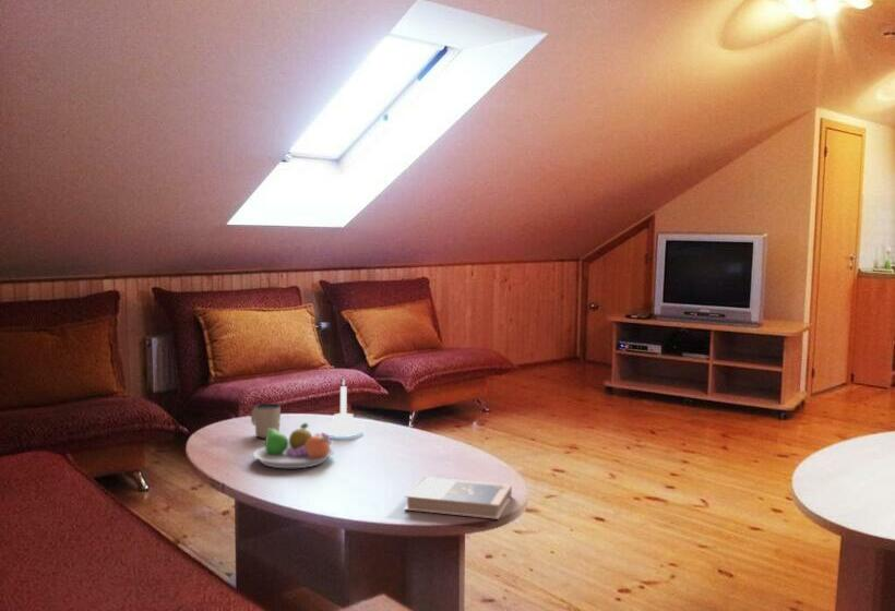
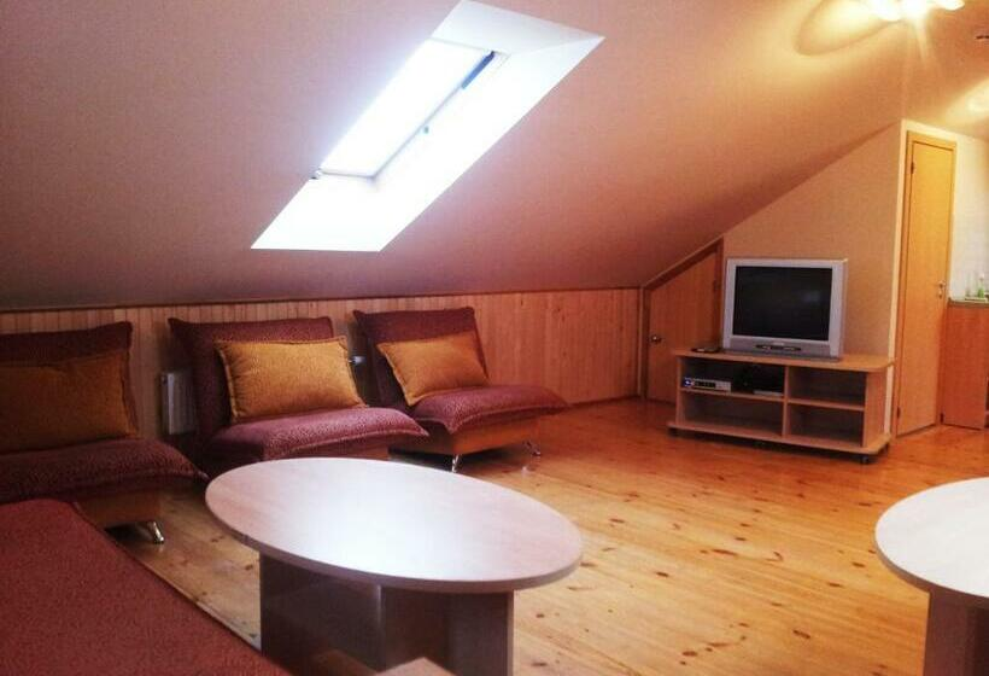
- mug (264, 420)
- hardback book (458, 496)
- fruit bowl (293, 443)
- candle holder (343, 405)
